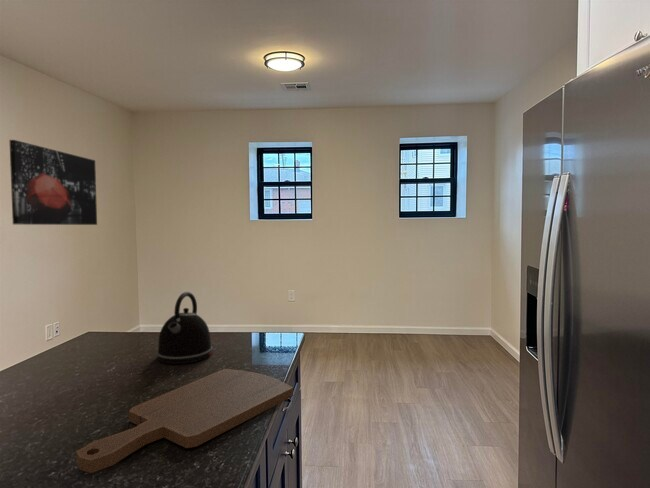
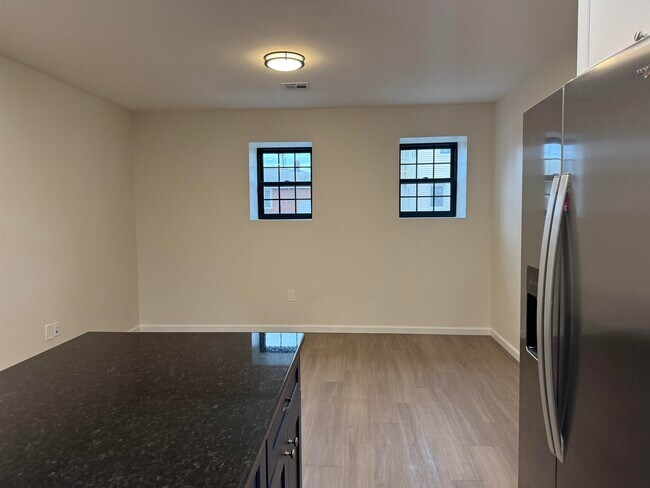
- kettle (184, 323)
- wall art (59, 188)
- cutting board (205, 405)
